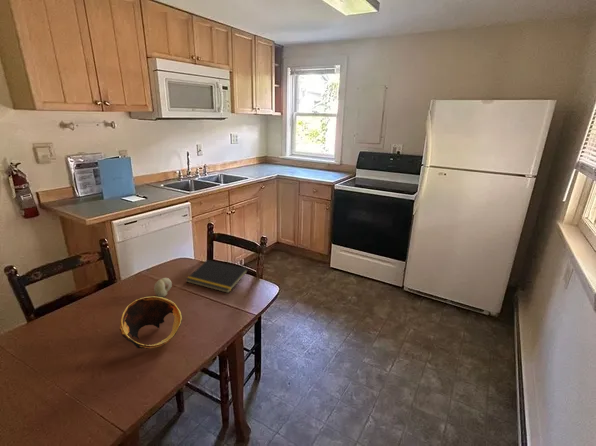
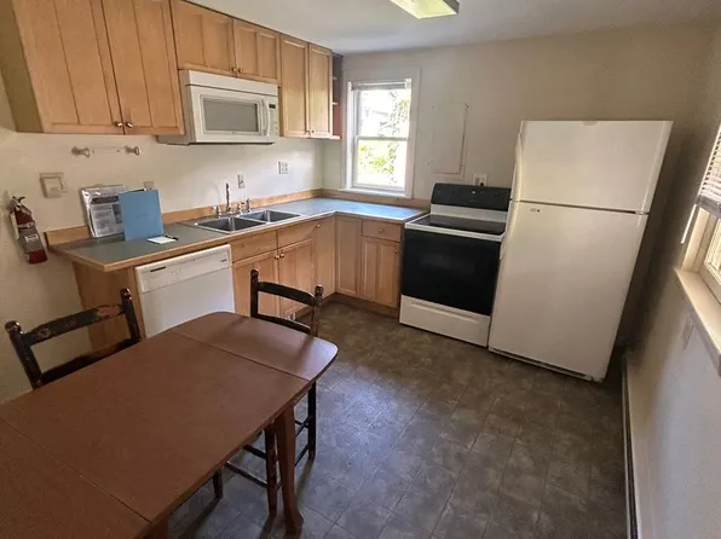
- bowl (152, 322)
- notepad (217, 275)
- fruit (162, 287)
